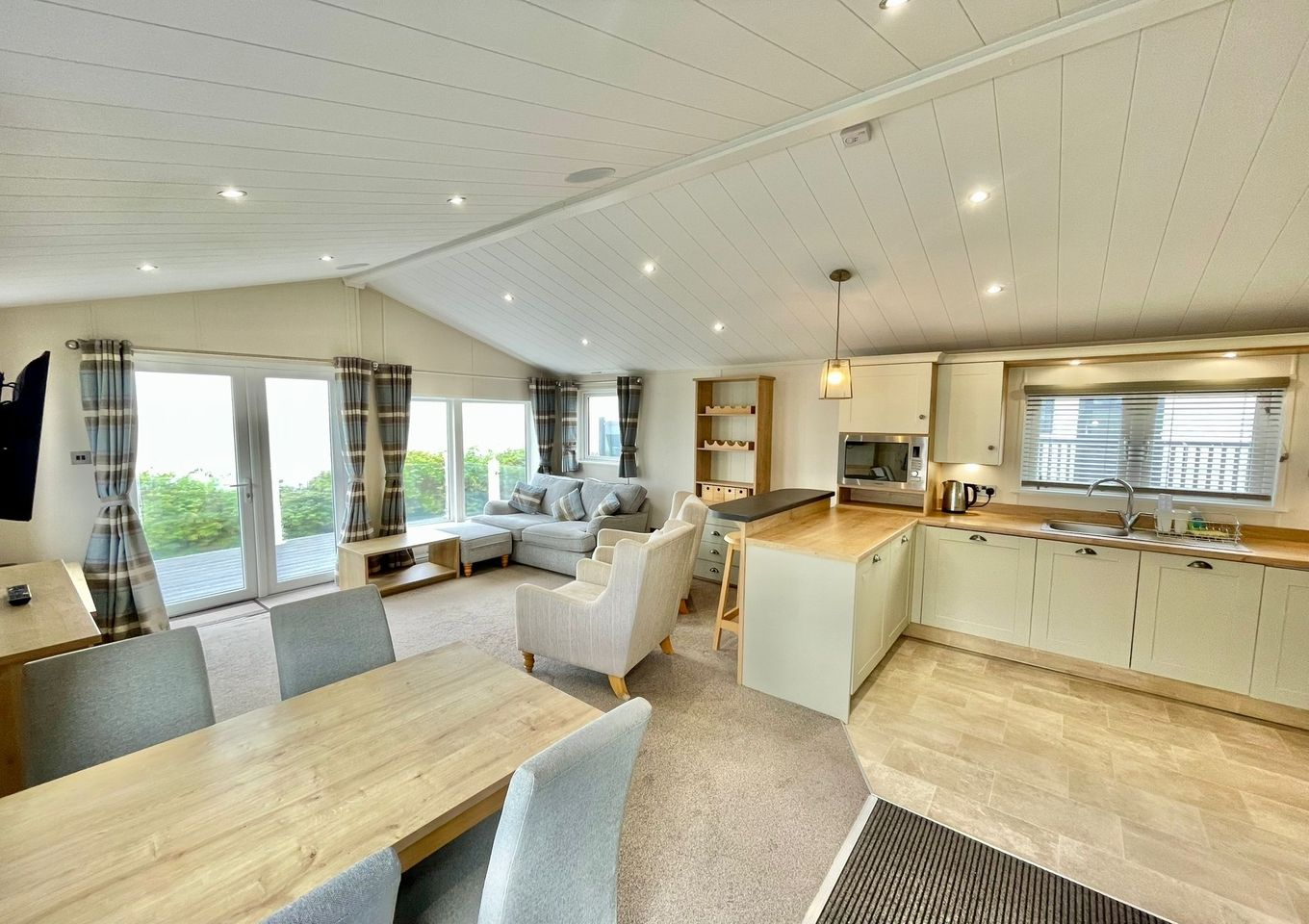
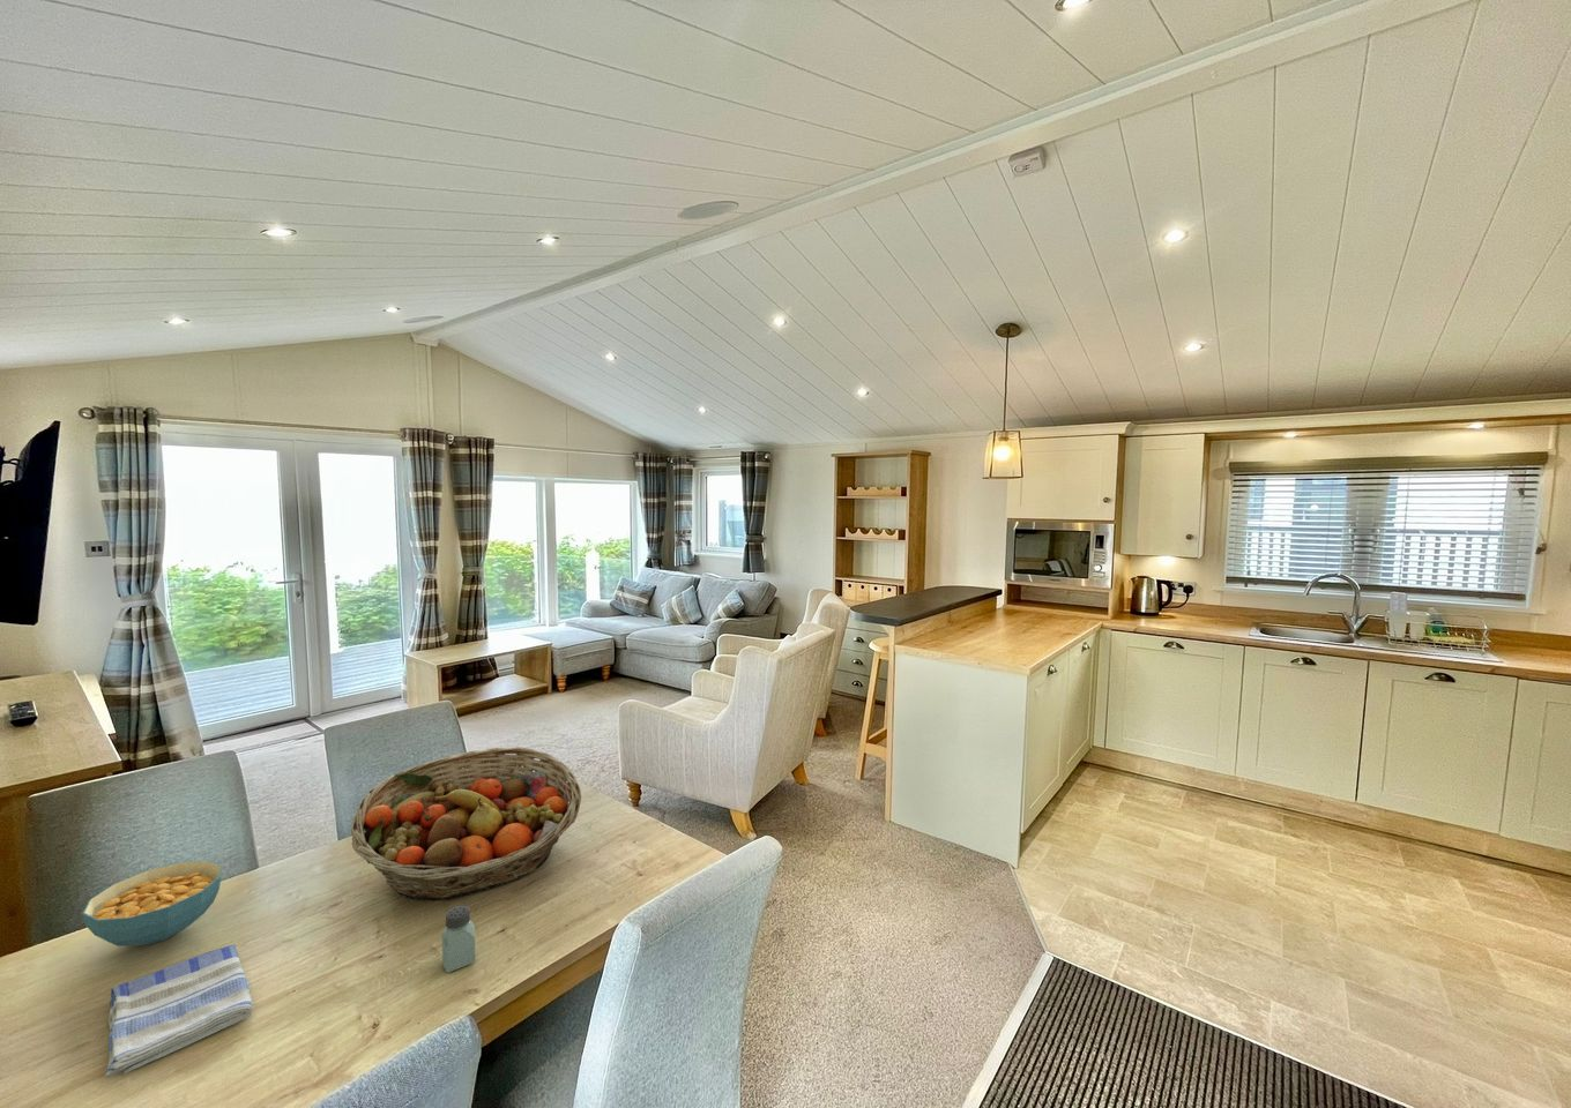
+ dish towel (179, 1000)
+ saltshaker (457, 937)
+ fruit basket (474, 818)
+ cereal bowl (158, 910)
